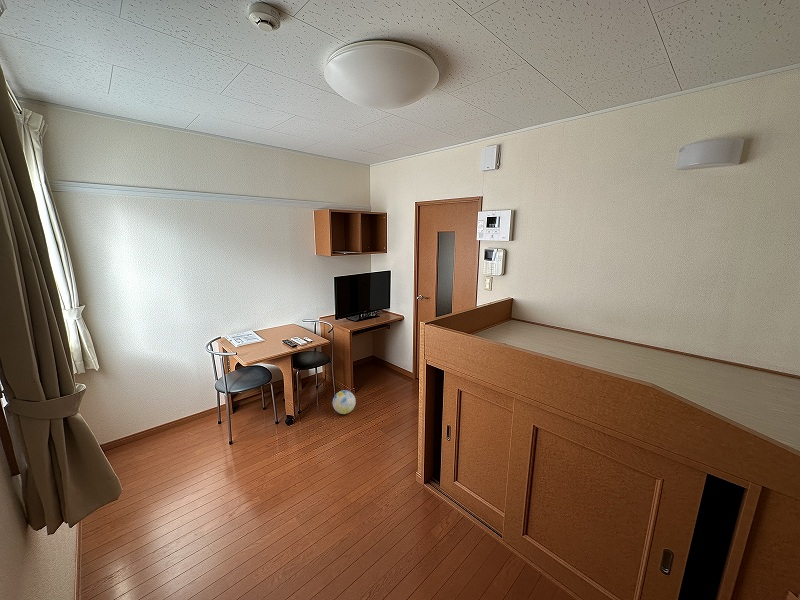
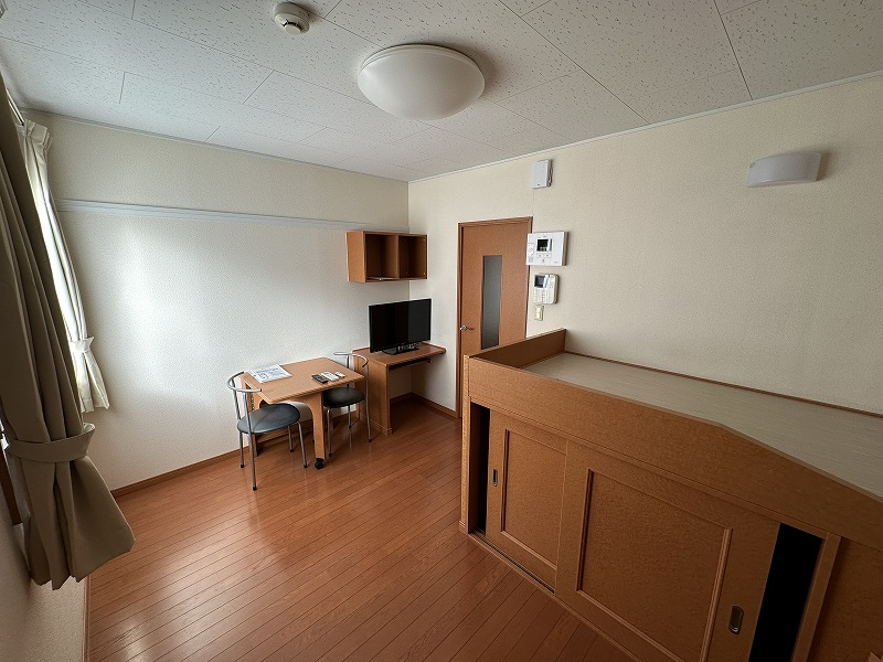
- ball (344, 402)
